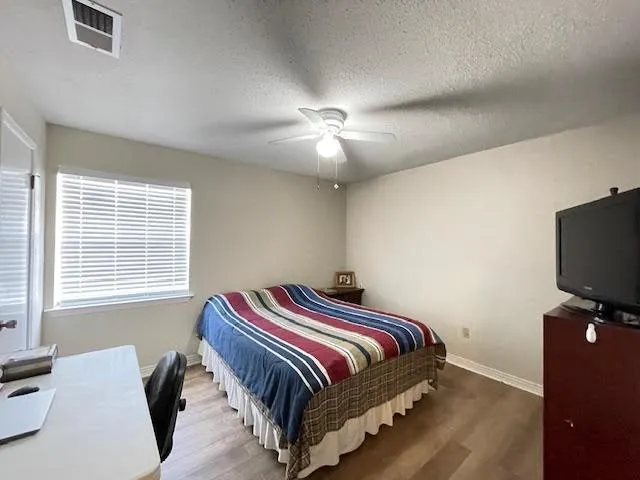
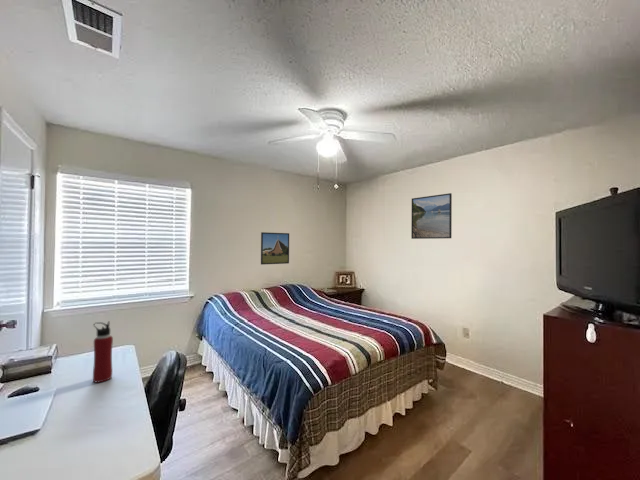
+ water bottle (103, 350)
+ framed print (275, 248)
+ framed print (430, 217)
